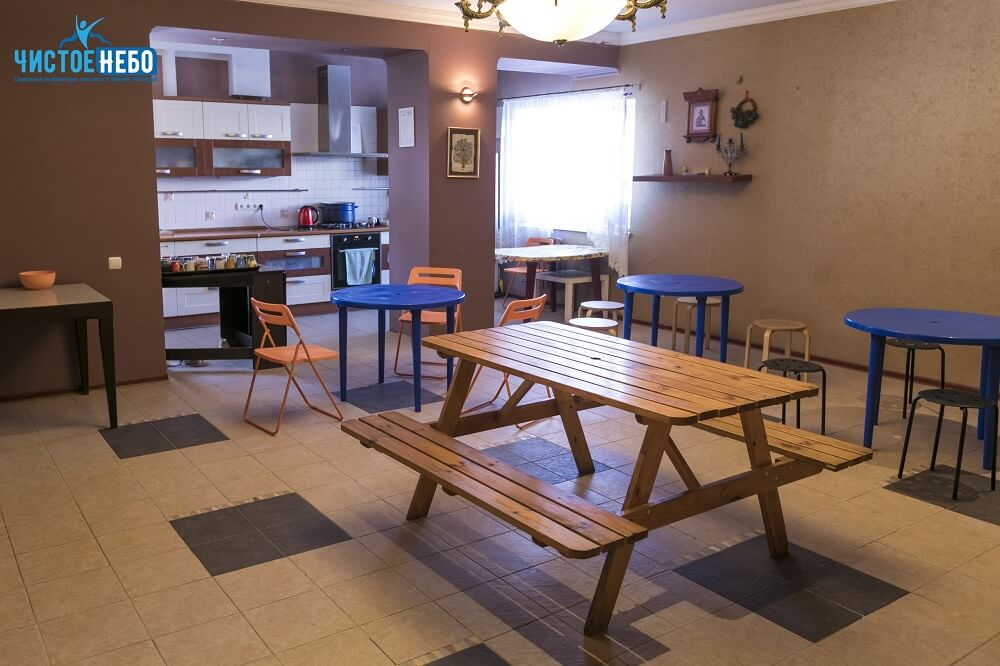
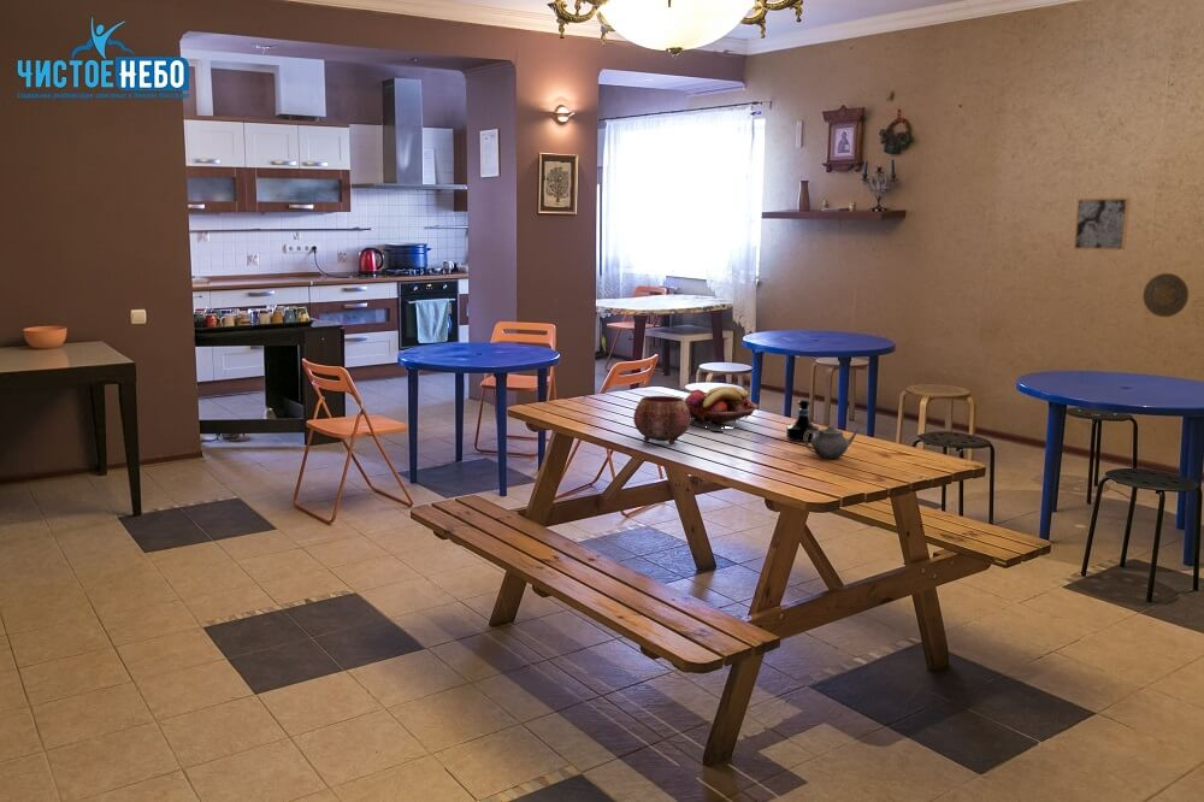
+ wall art (1100, 224)
+ bowl (661, 420)
+ decorative plate (1164, 295)
+ tequila bottle (803, 419)
+ fruit basket (714, 405)
+ teapot (832, 441)
